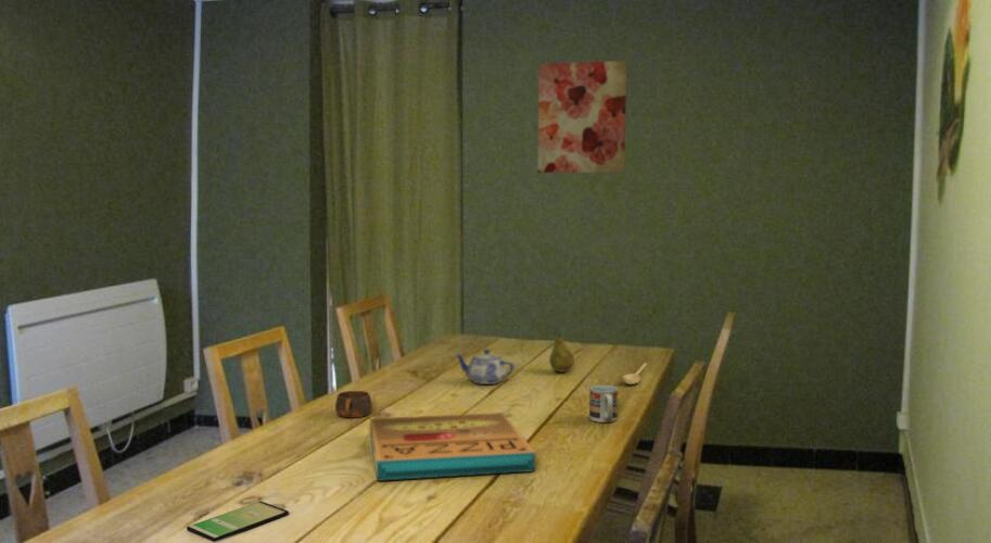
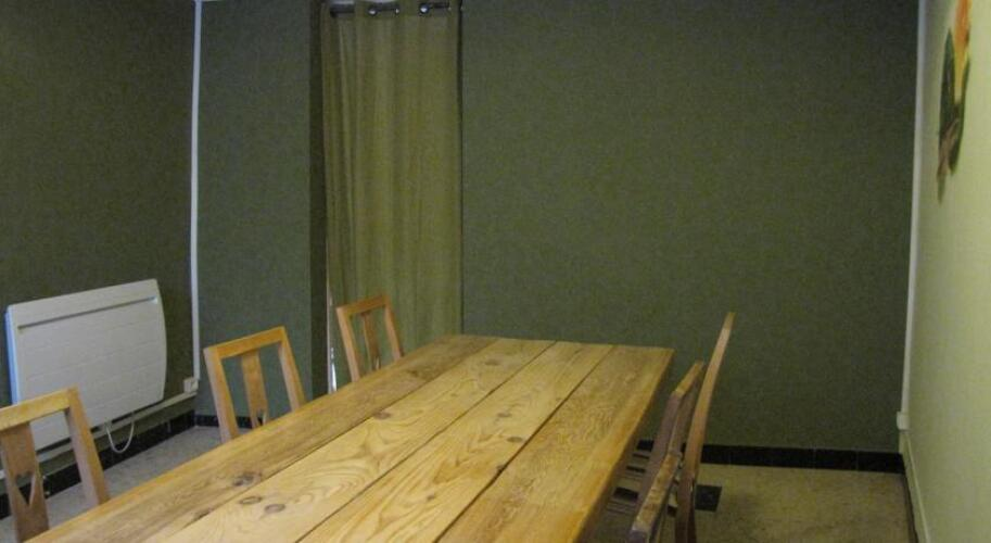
- smartphone (236, 518)
- wall art (581, 117)
- fruit (561, 353)
- pizza box (446, 443)
- spoon (637, 371)
- teapot (483, 365)
- cup (605, 404)
- cup (351, 404)
